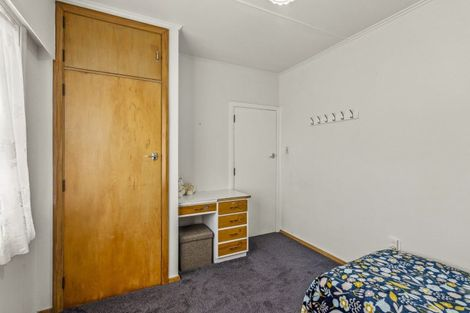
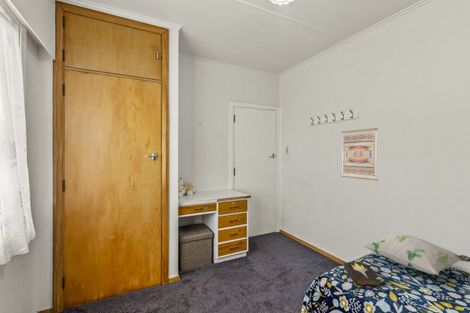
+ hardback book (361, 272)
+ decorative pillow (414, 252)
+ wall art (358, 154)
